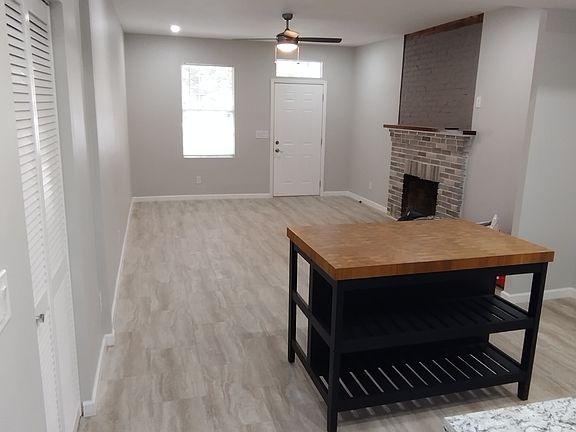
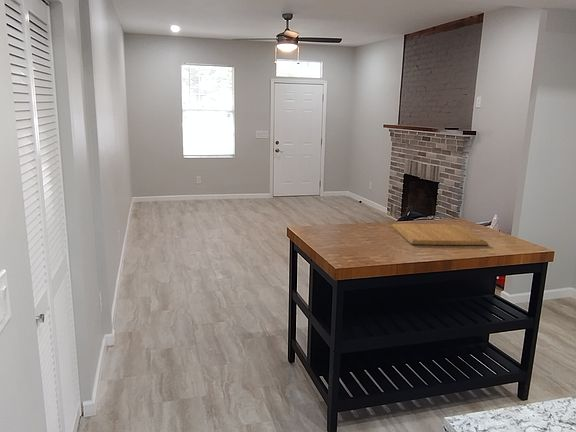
+ chopping board (436, 233)
